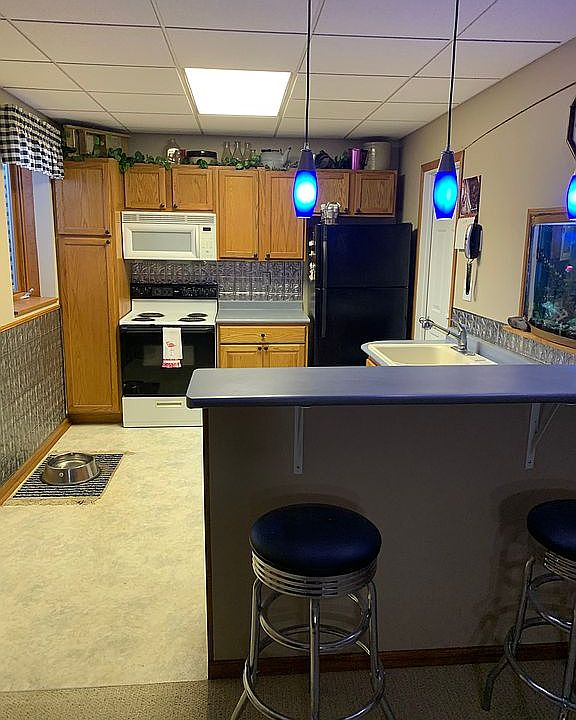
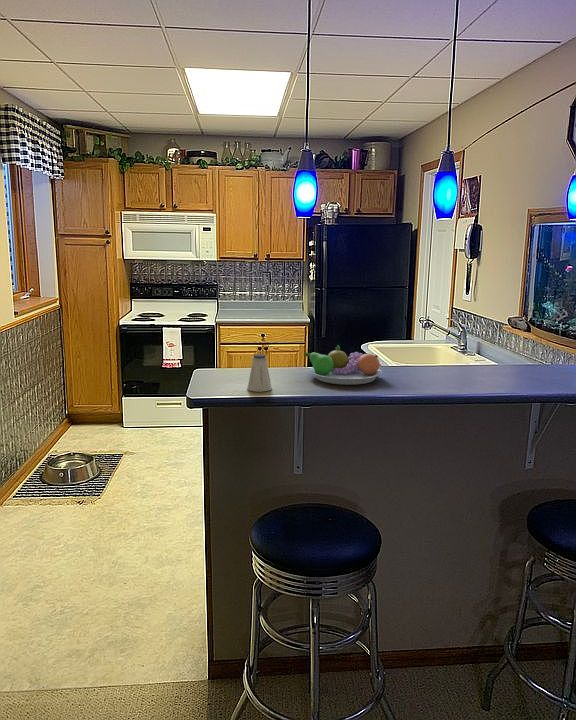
+ fruit bowl (342, 363)
+ saltshaker (259, 371)
